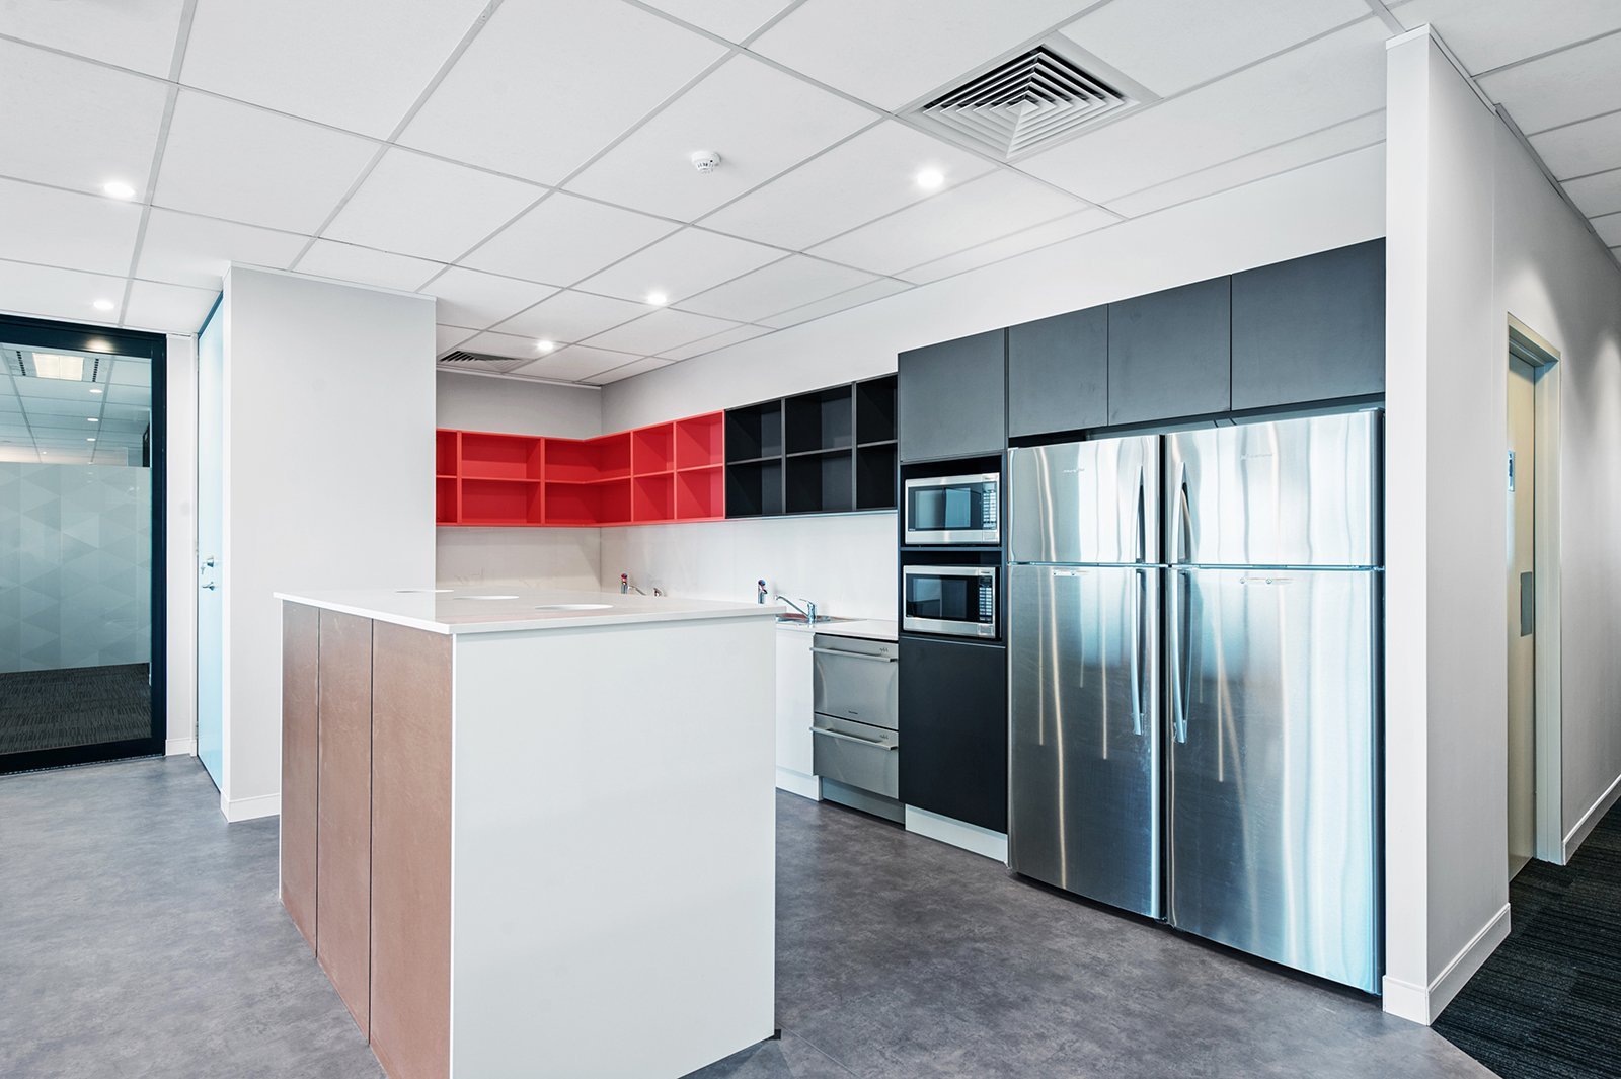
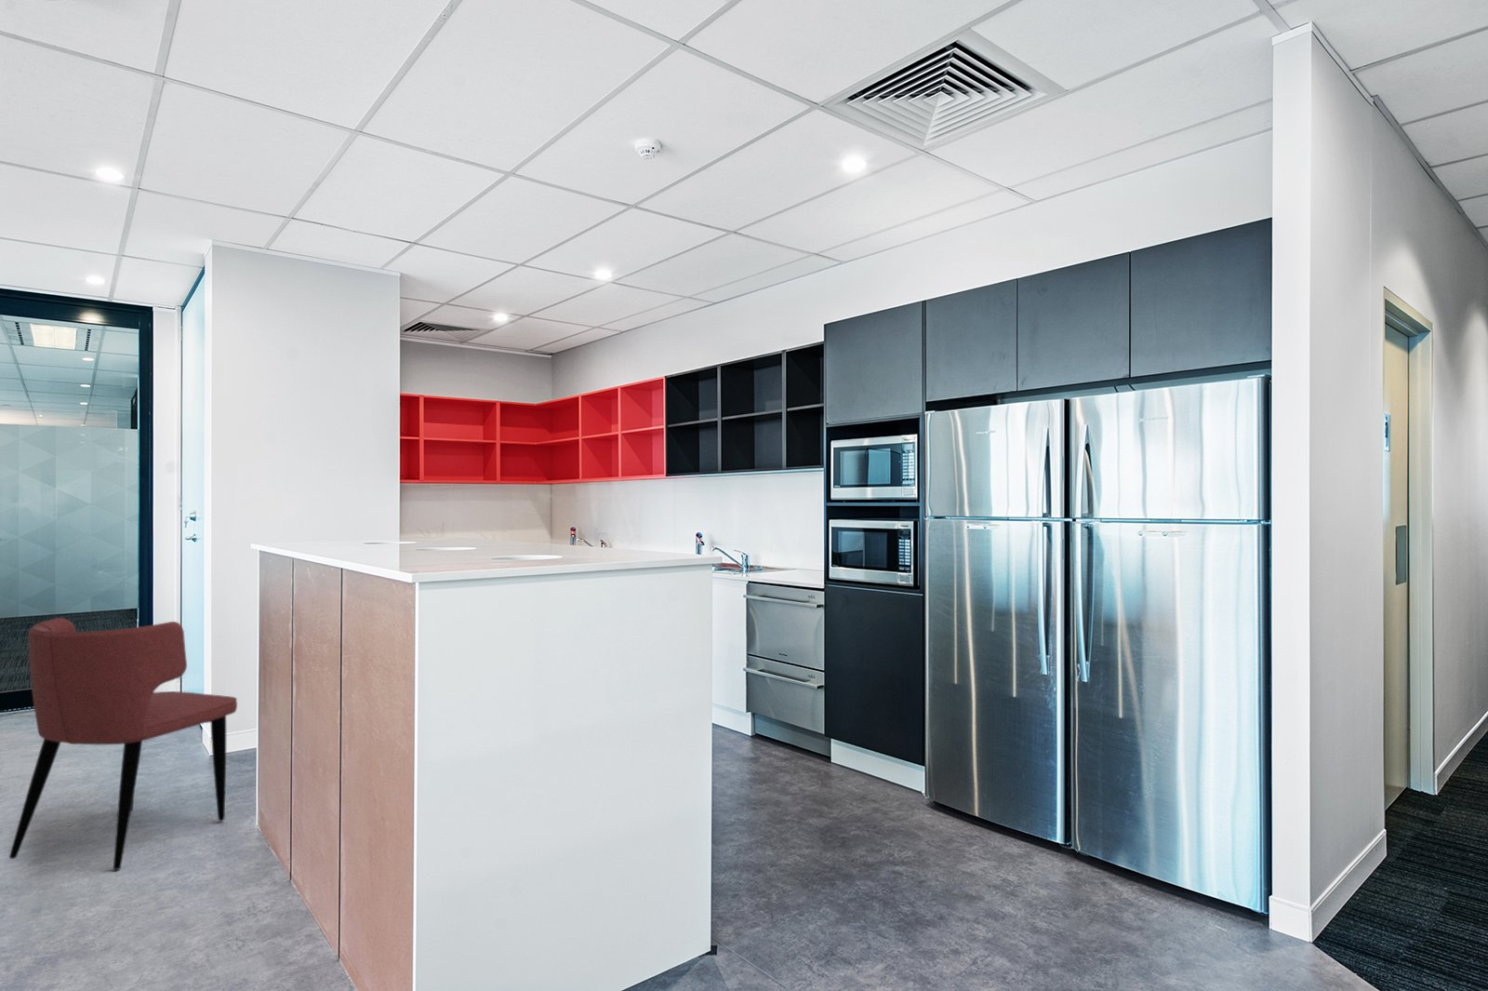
+ dining chair (130, 726)
